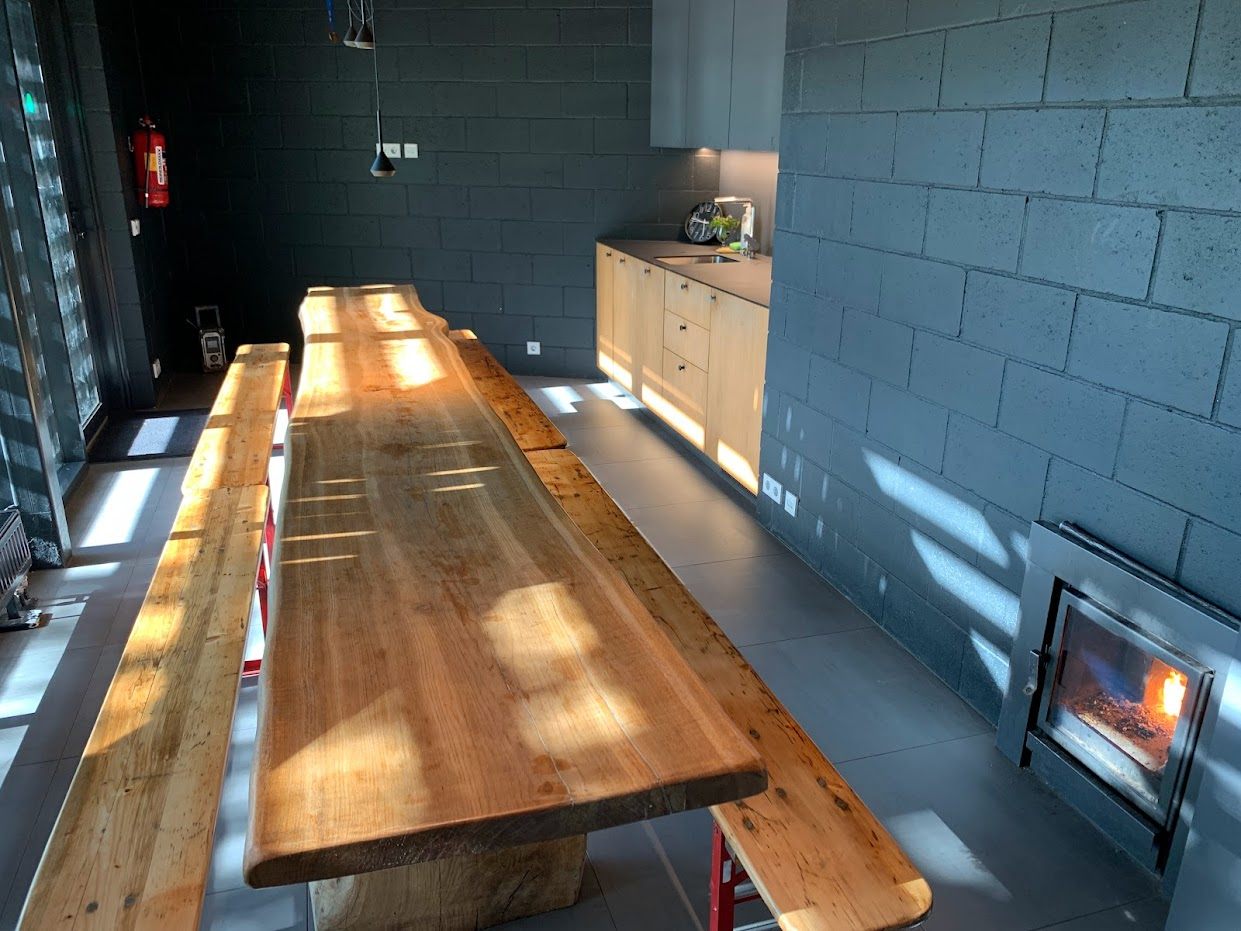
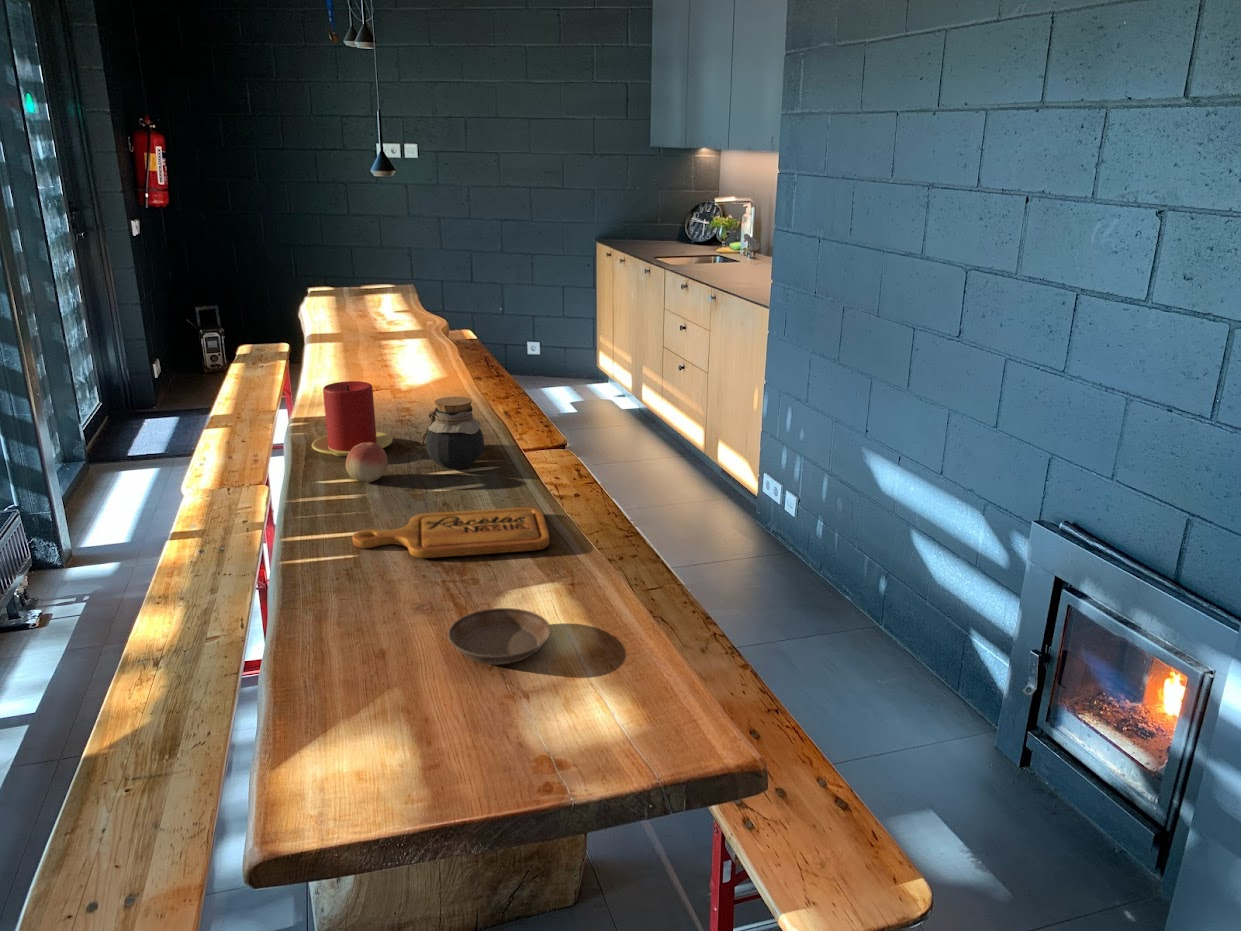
+ candle (350, 417)
+ jar (452, 433)
+ saucer (500, 638)
+ cutting board (451, 532)
+ fruit (365, 461)
